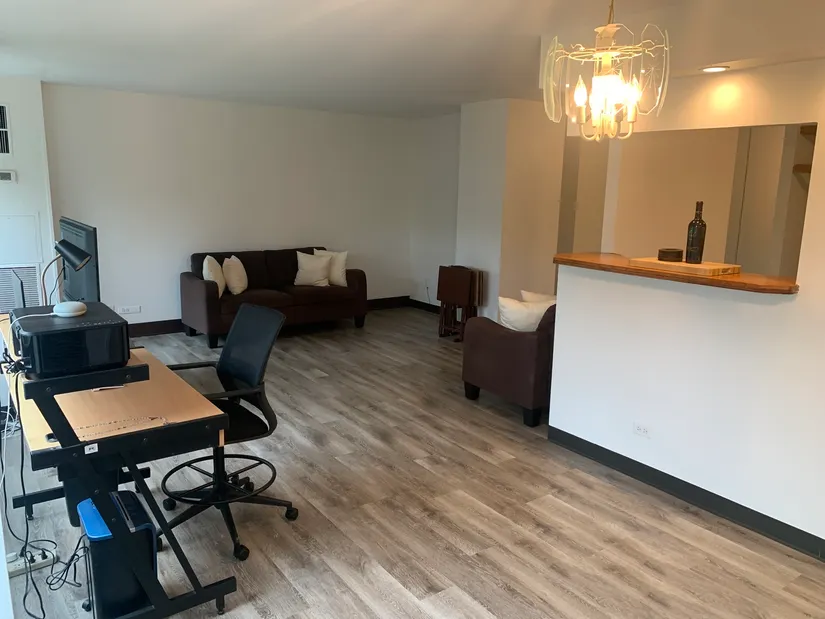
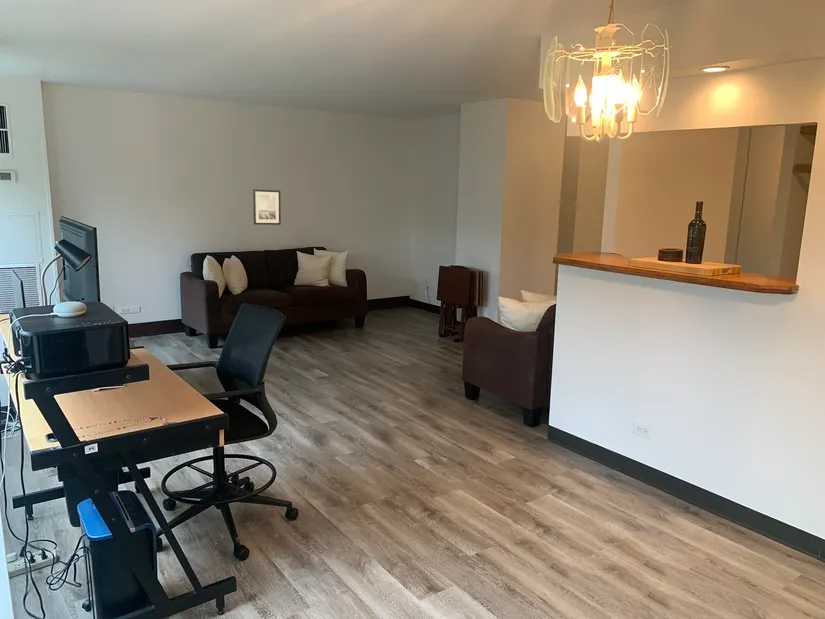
+ wall art (267, 207)
